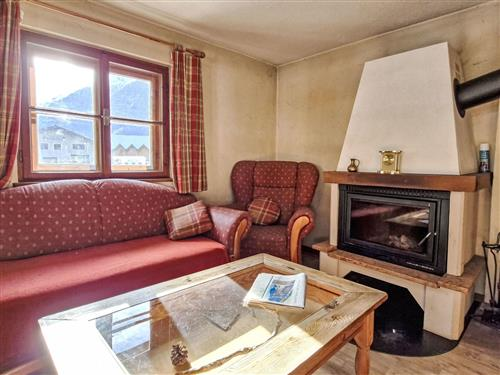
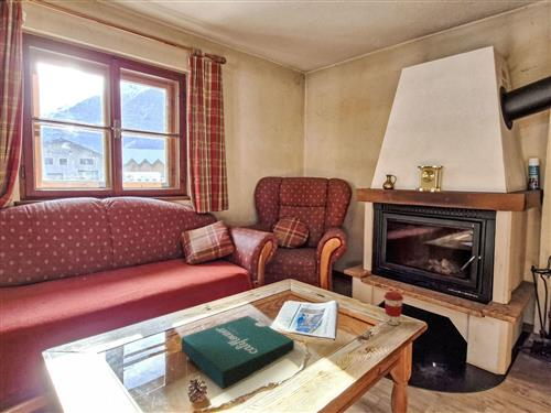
+ coffee cup (392, 307)
+ pizza box (237, 345)
